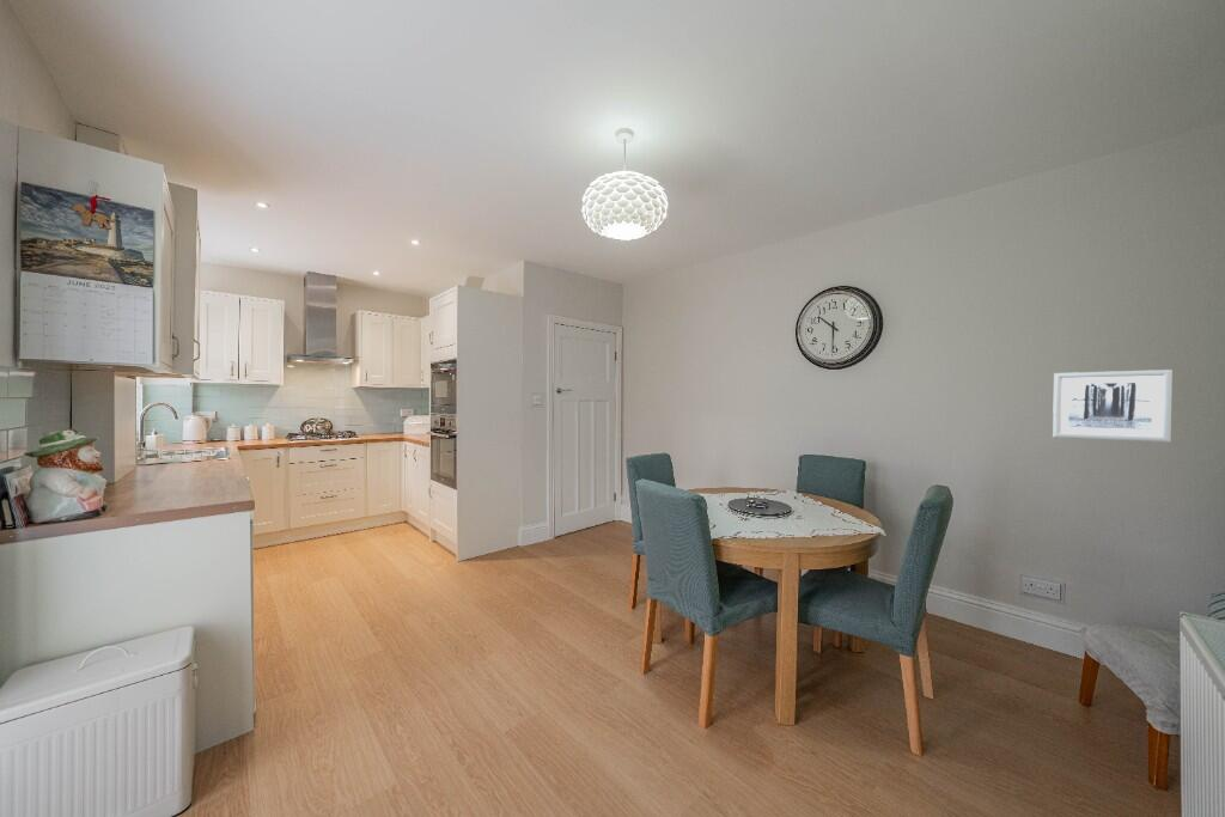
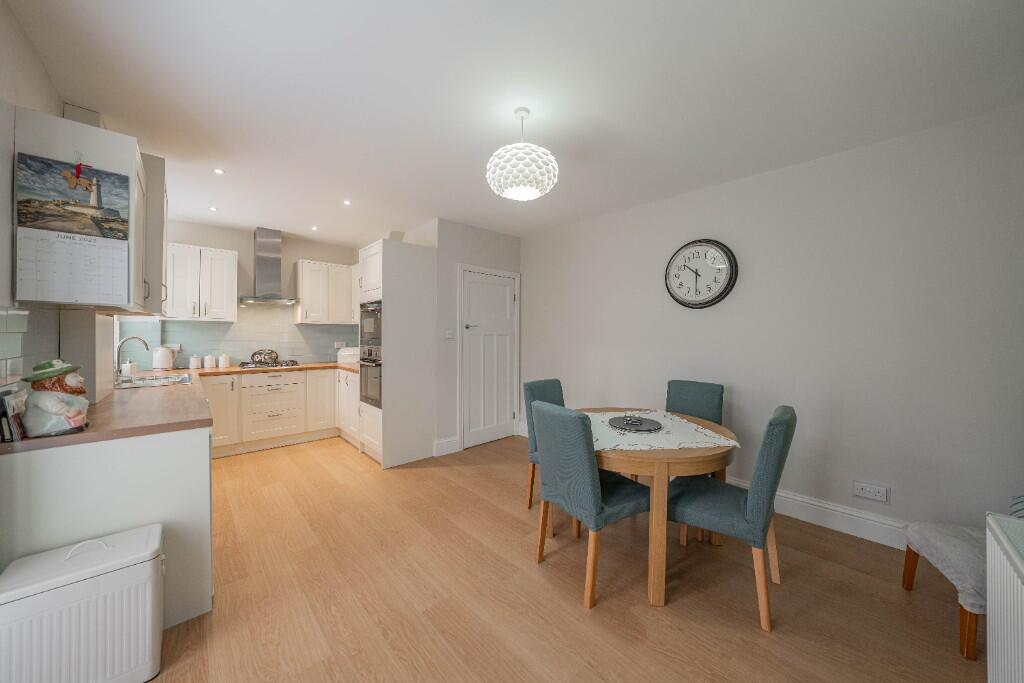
- wall art (1108, 406)
